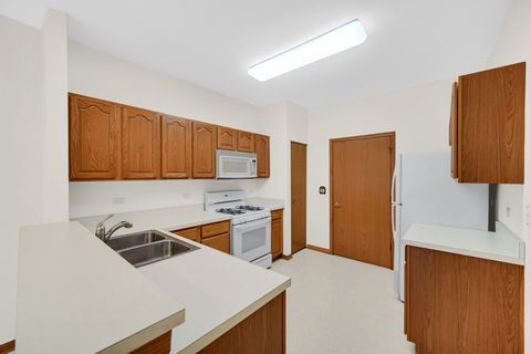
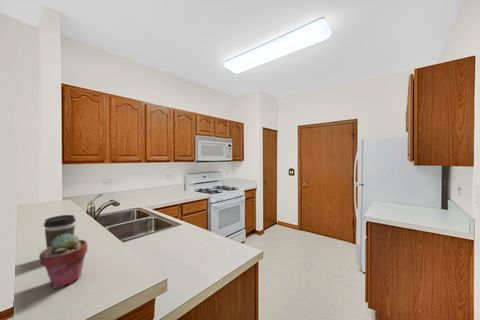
+ coffee cup (60, 235)
+ potted succulent (65, 256)
